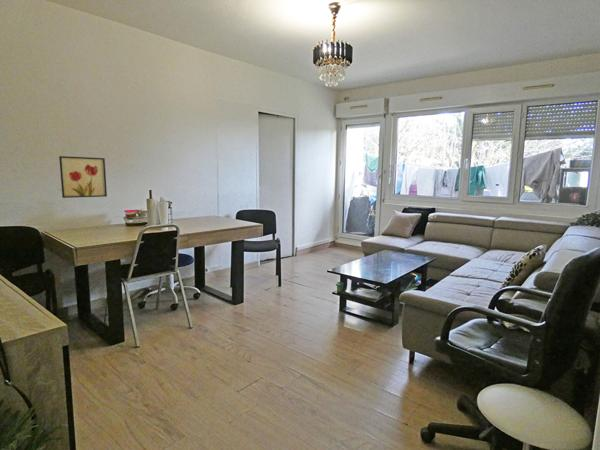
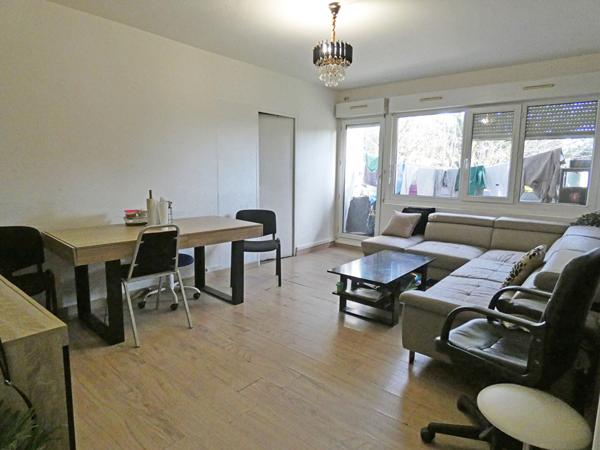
- wall art (83, 177)
